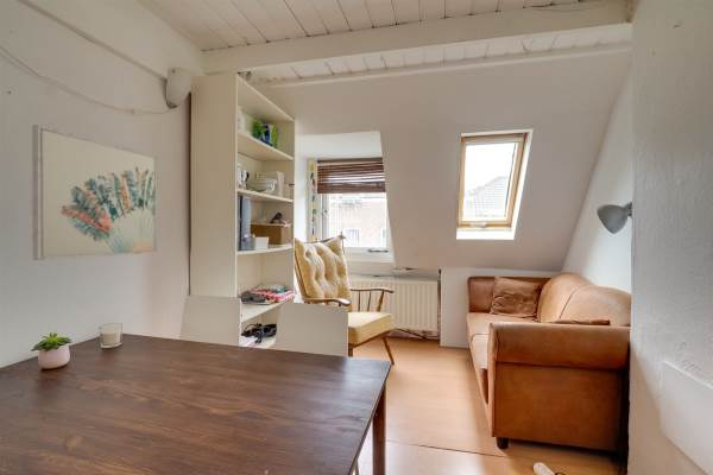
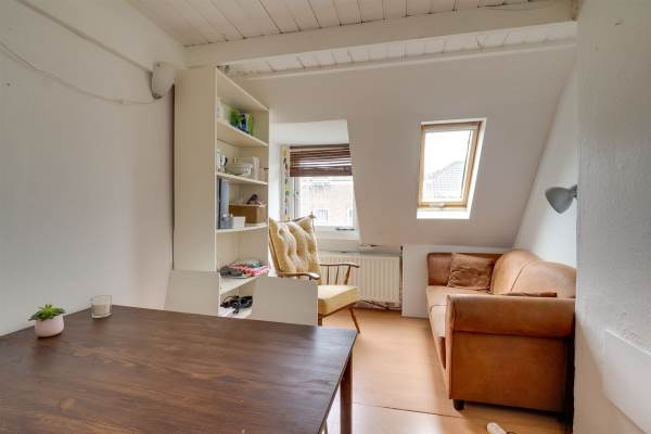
- wall art (105, 200)
